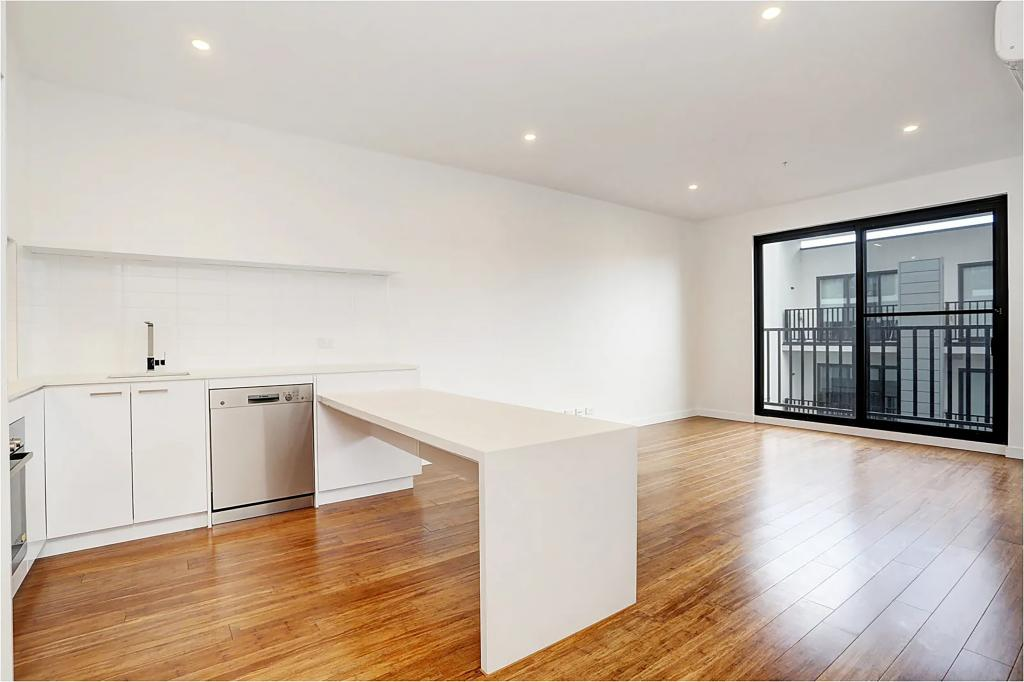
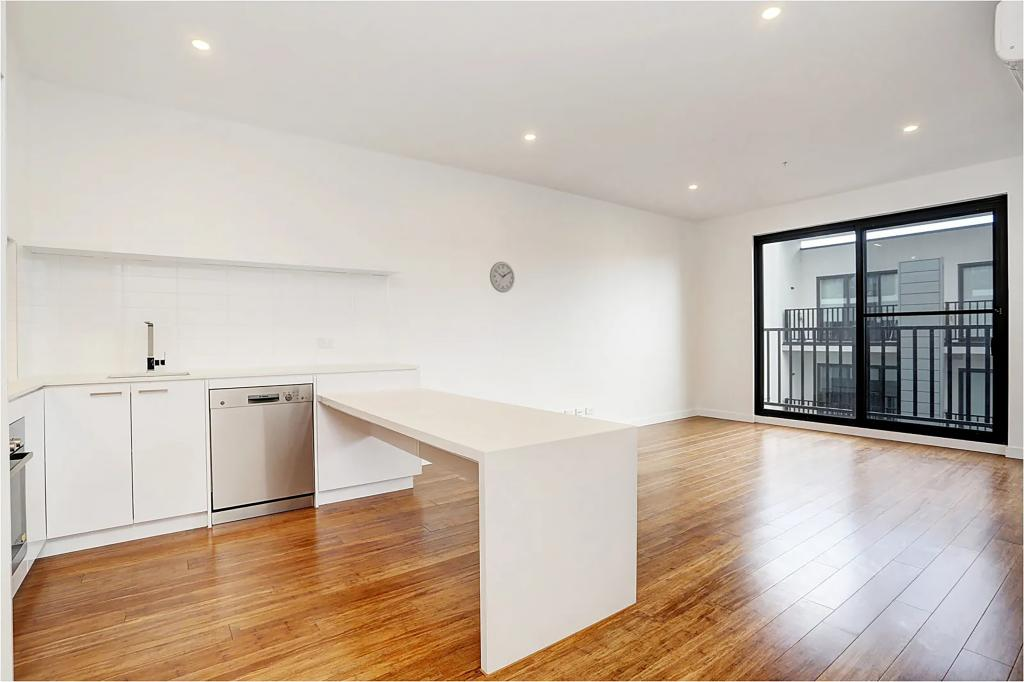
+ wall clock (502, 277)
